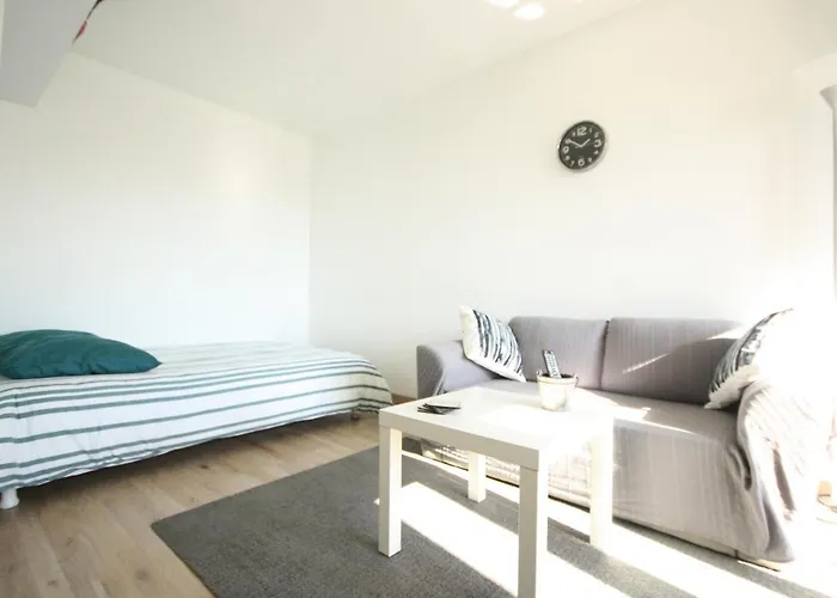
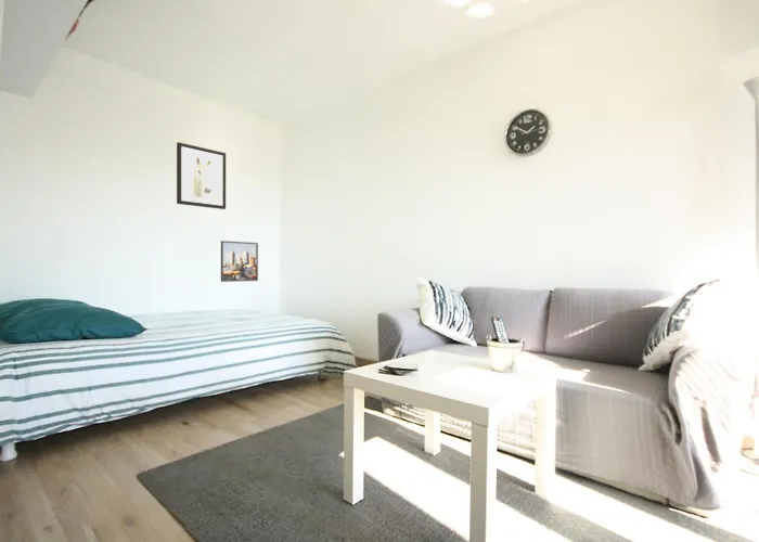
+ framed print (240, 261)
+ wall art (202, 177)
